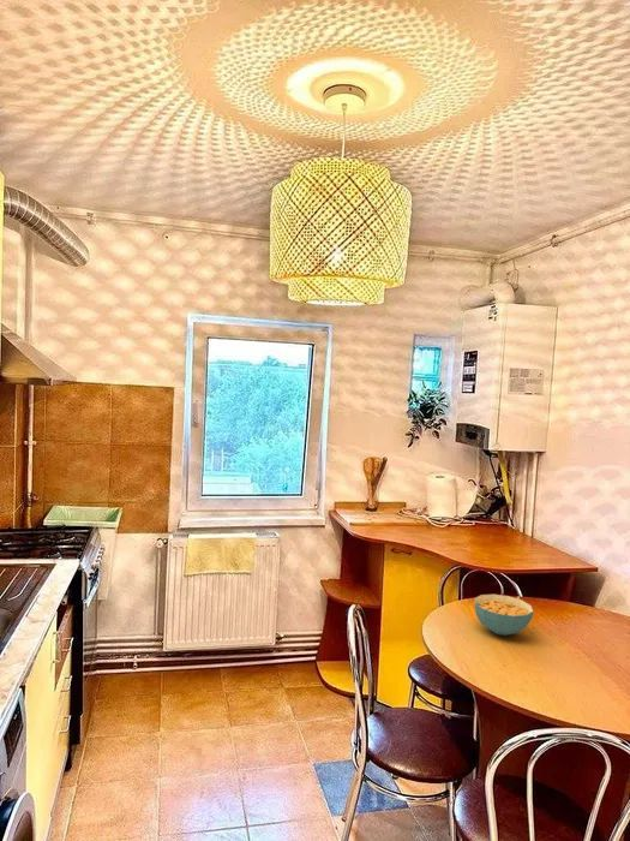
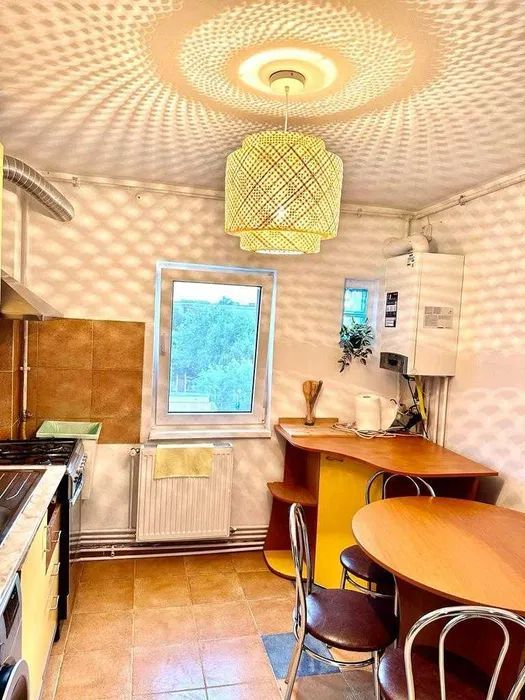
- cereal bowl (502, 618)
